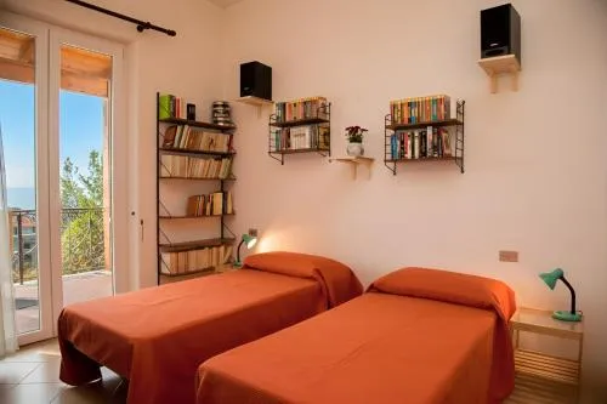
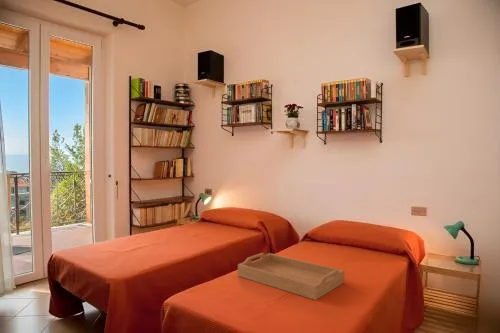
+ serving tray (289, 271)
